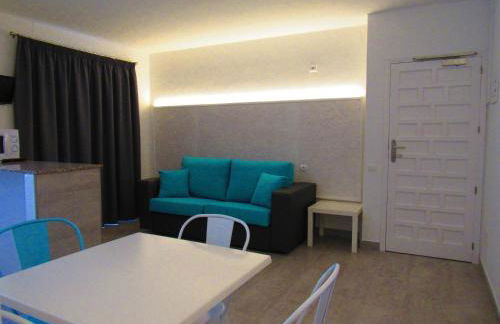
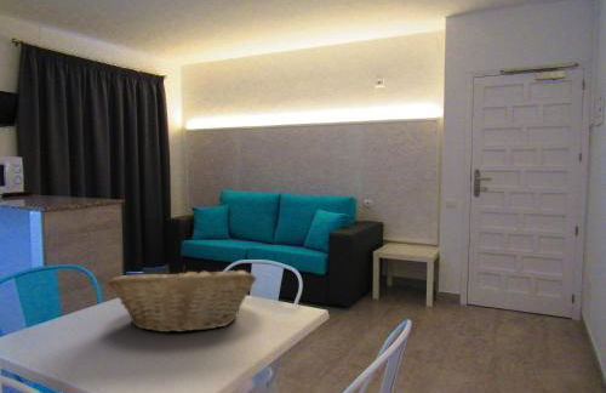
+ fruit basket (184, 291)
